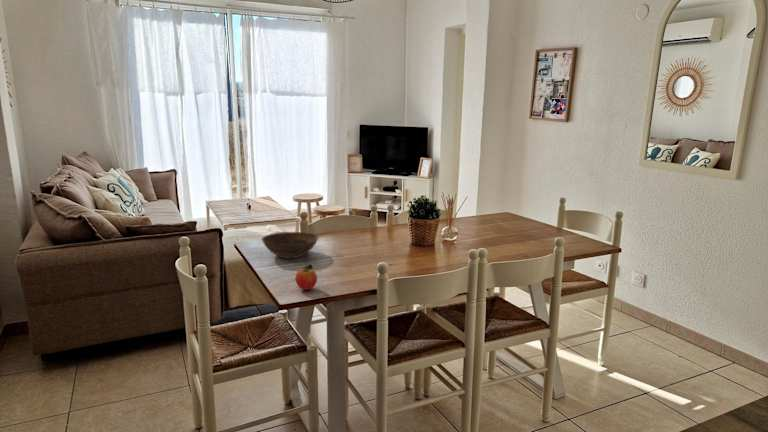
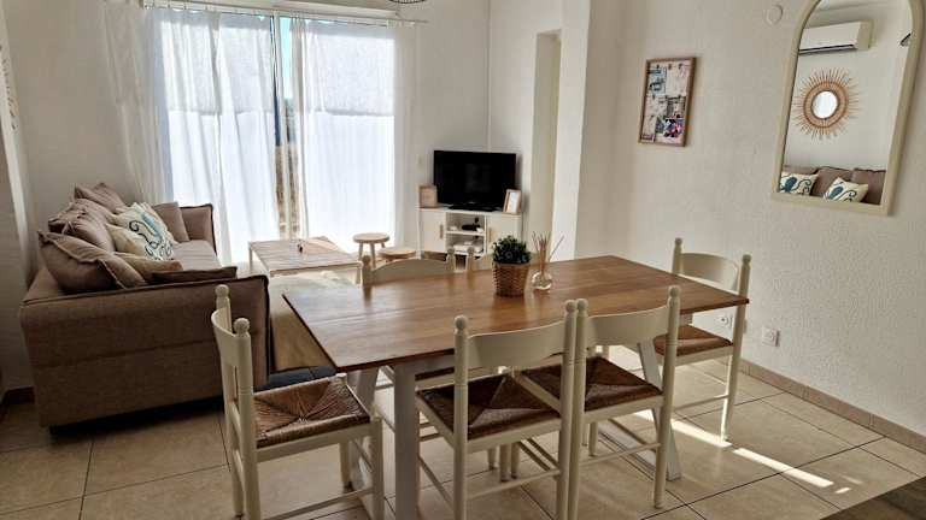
- bowl (290, 246)
- fruit (306, 276)
